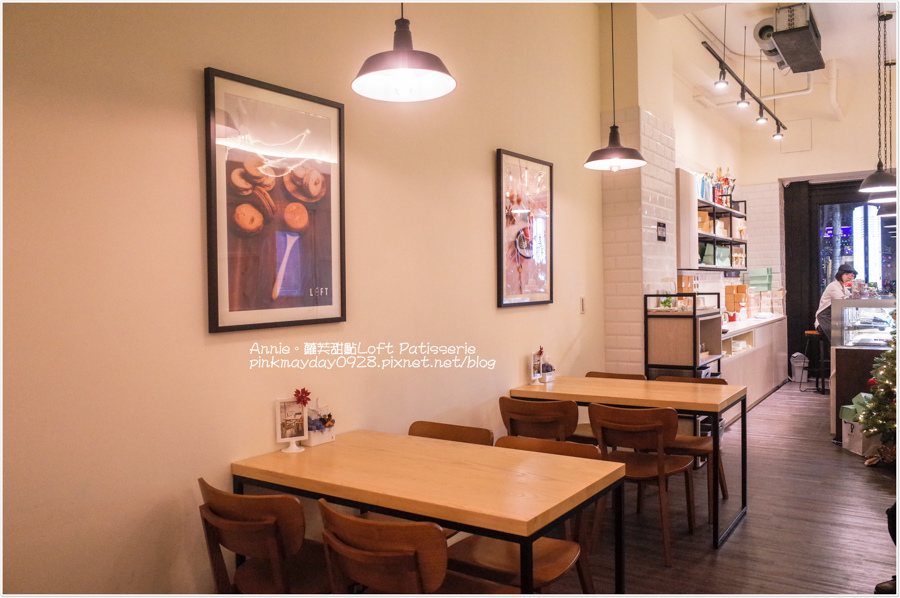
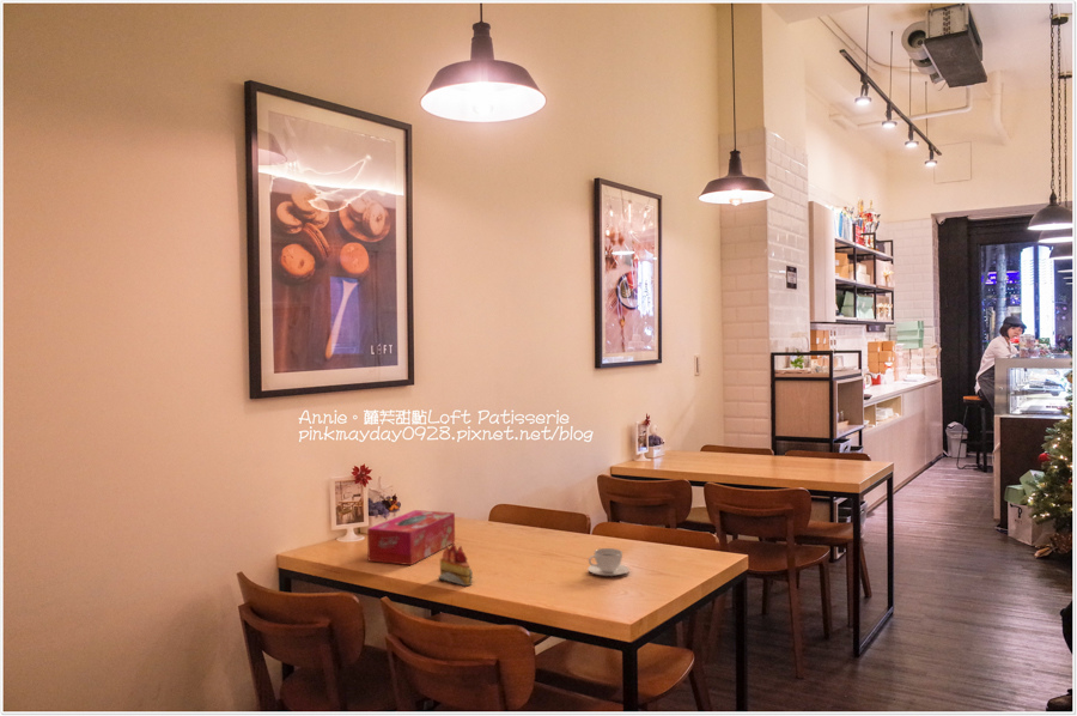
+ pastry (458, 563)
+ tissue box (413, 535)
+ teacup (608, 562)
